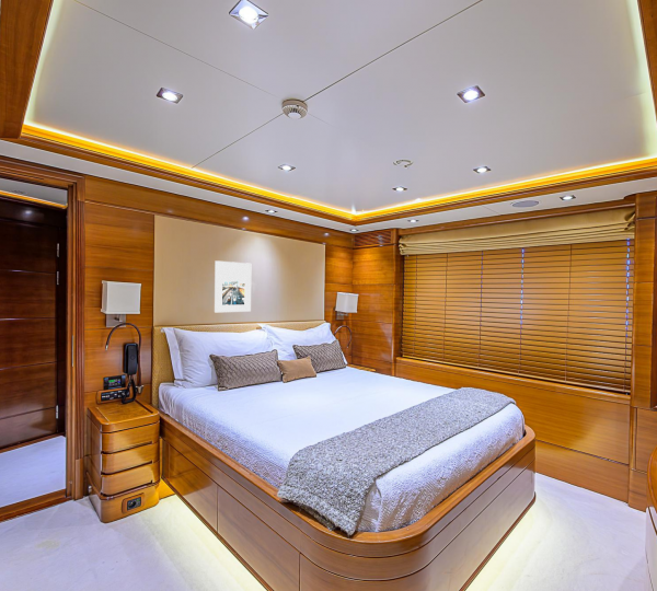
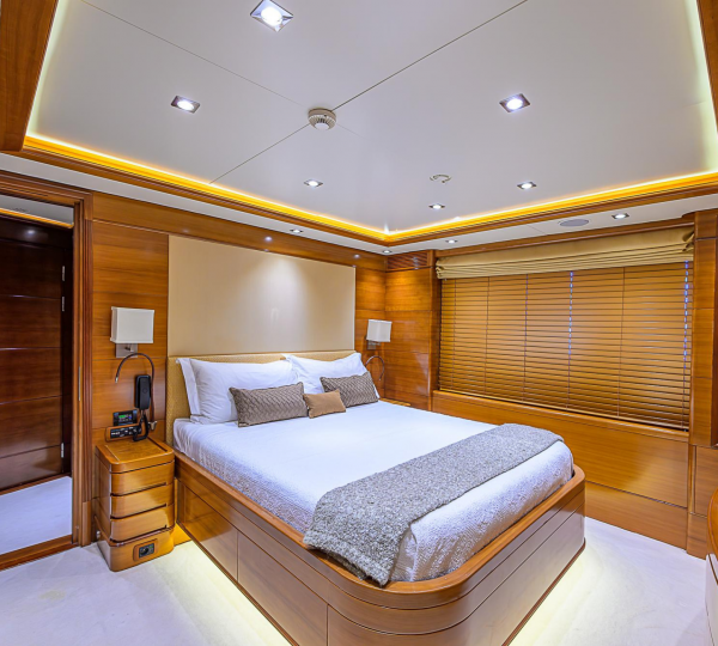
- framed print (233, 287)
